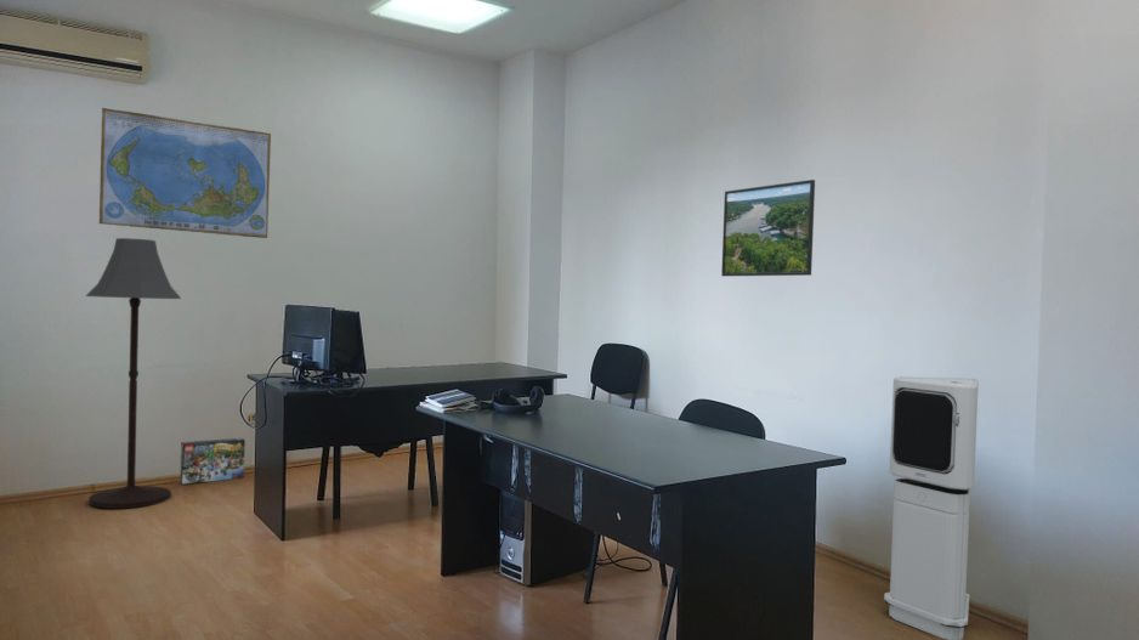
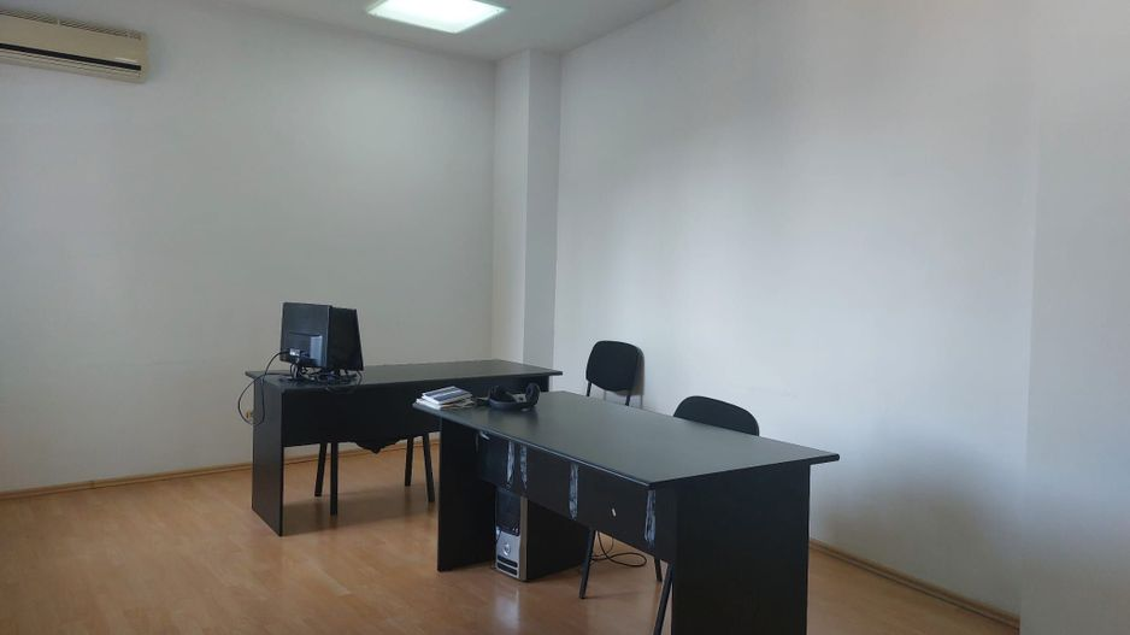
- floor lamp (132, 369)
- box (212, 460)
- world map (189, 176)
- air purifier (945, 500)
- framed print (765, 231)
